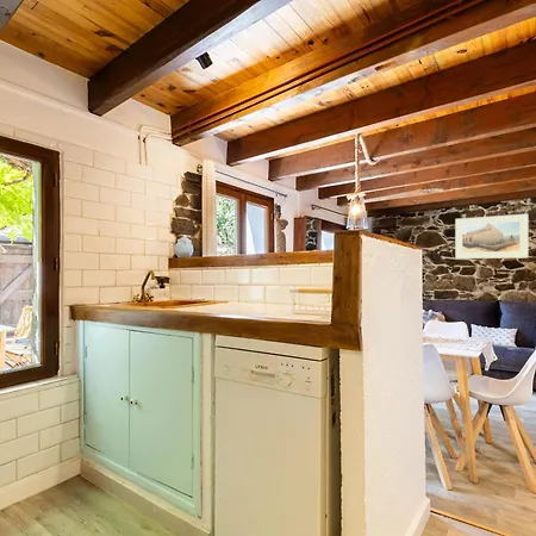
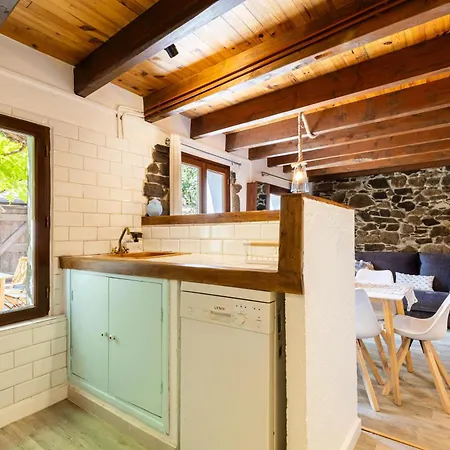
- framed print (490, 237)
